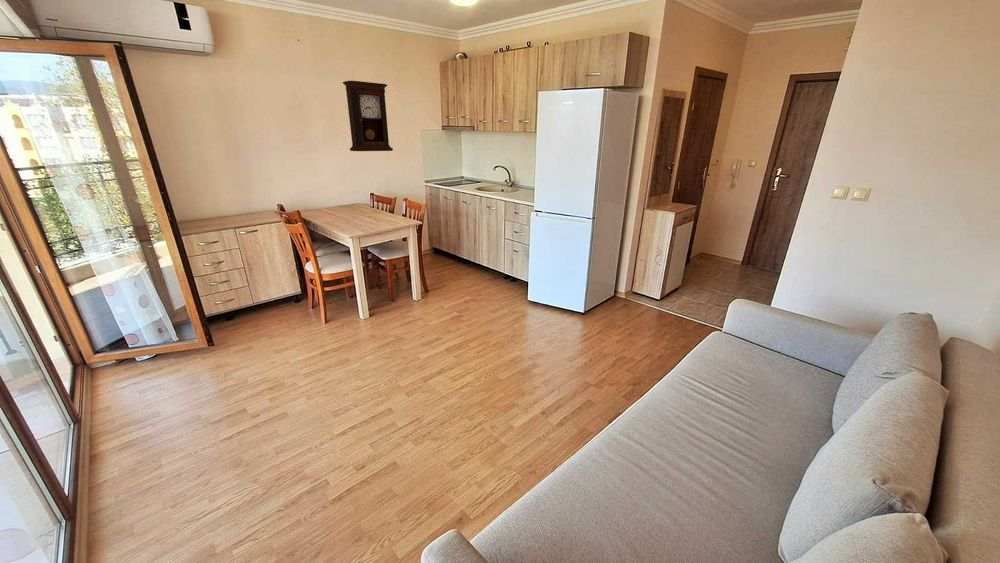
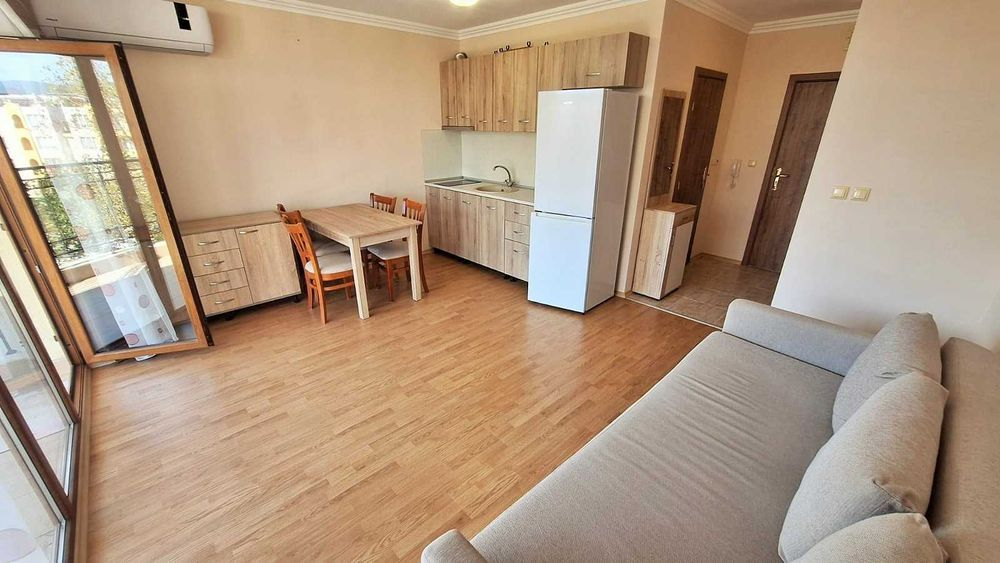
- pendulum clock (369, 117)
